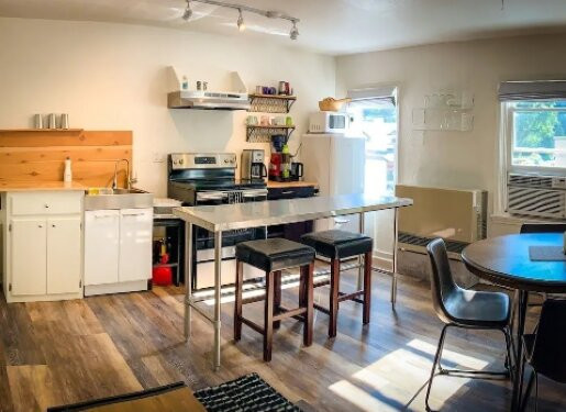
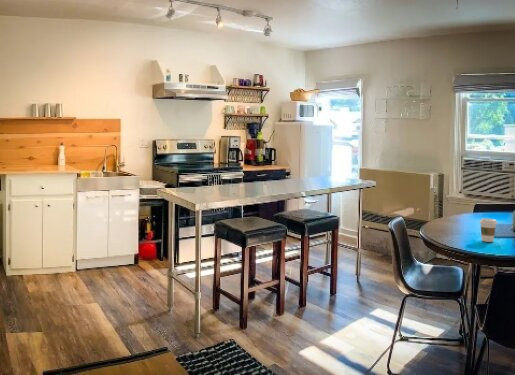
+ coffee cup (488, 230)
